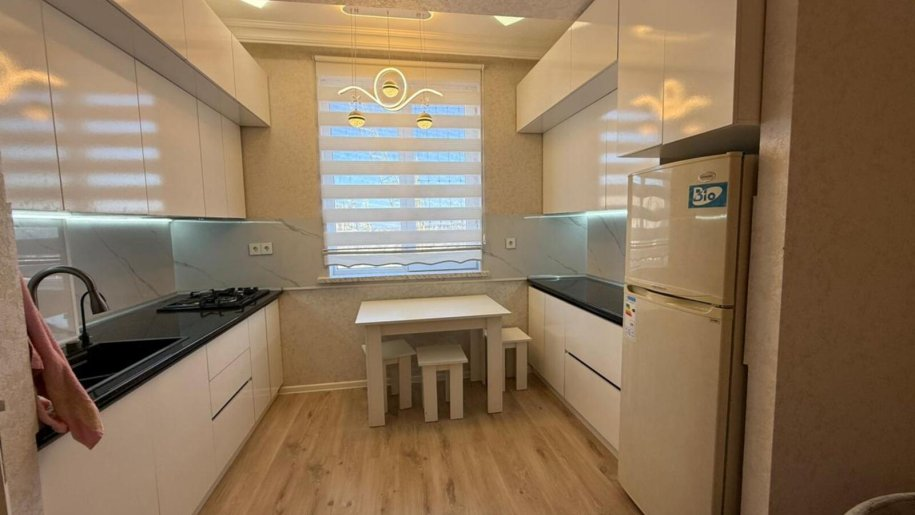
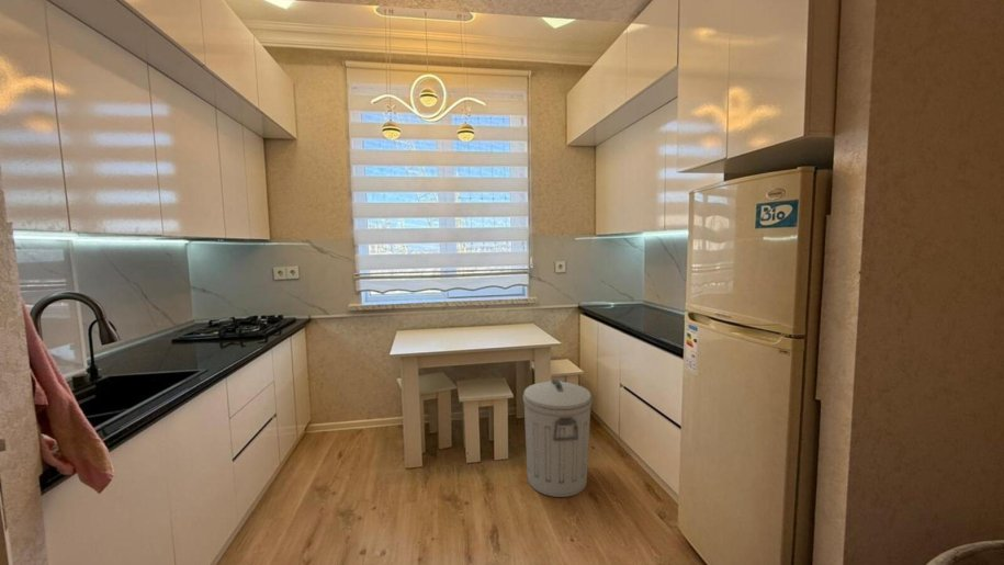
+ trash can (556, 430)
